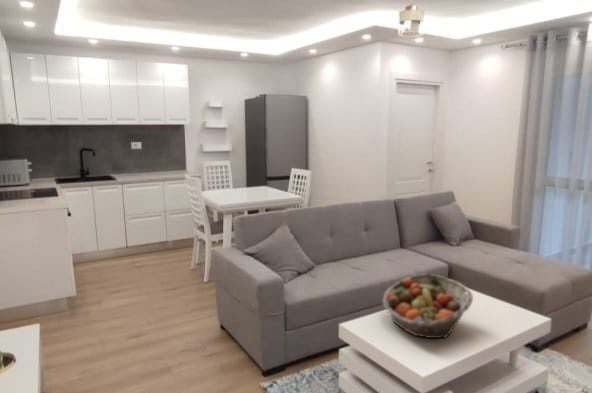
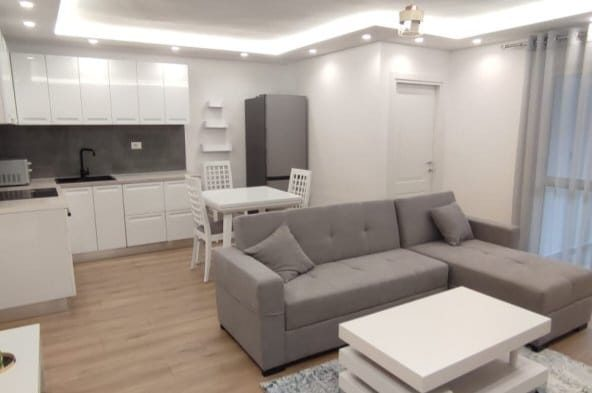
- fruit basket (425, 304)
